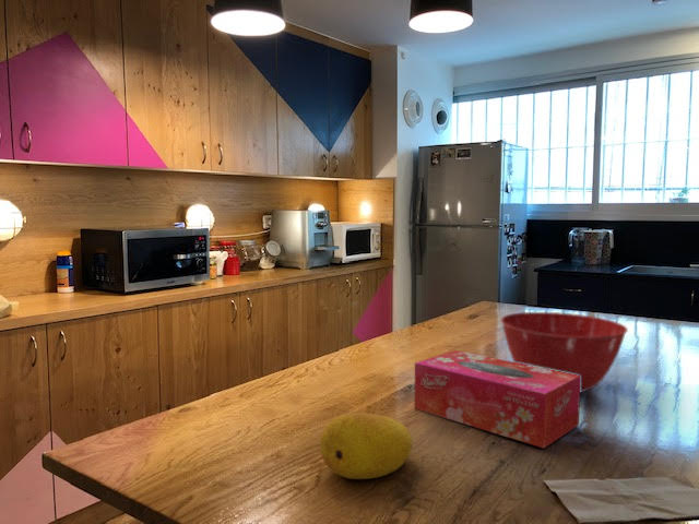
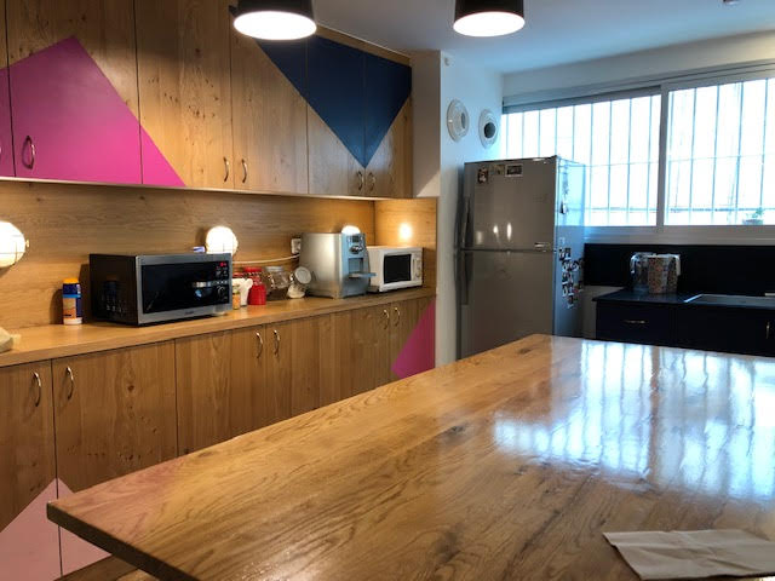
- mixing bowl (560, 353)
- tissue box (494, 392)
- fruit (369, 440)
